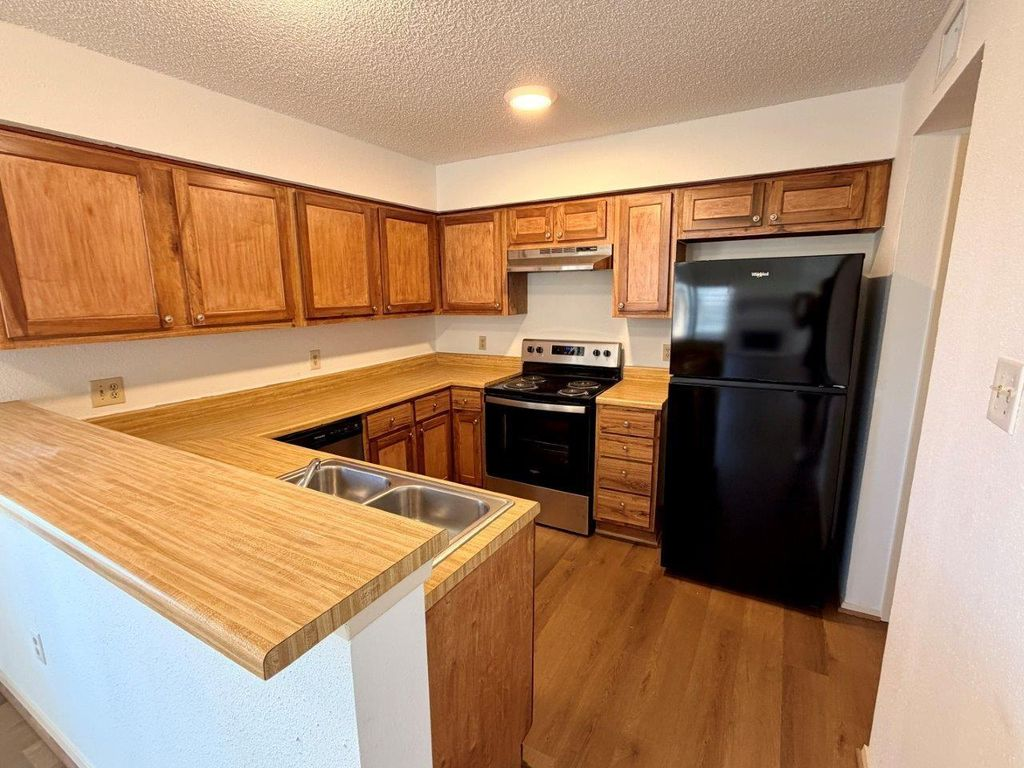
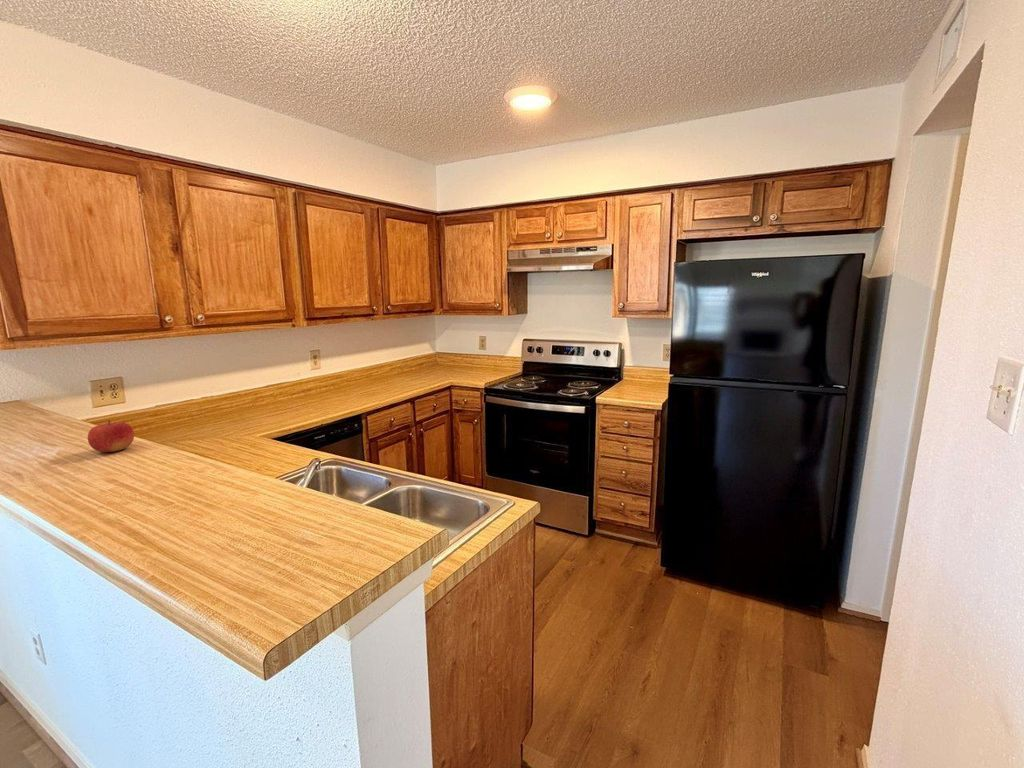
+ fruit (111, 435)
